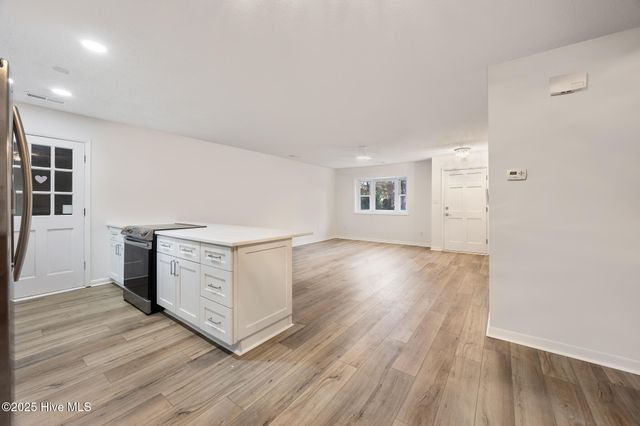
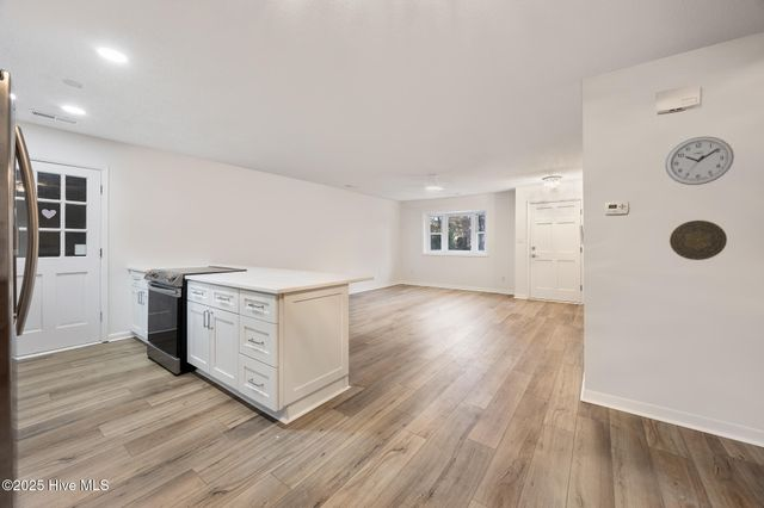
+ decorative plate (697, 240)
+ wall clock (697, 160)
